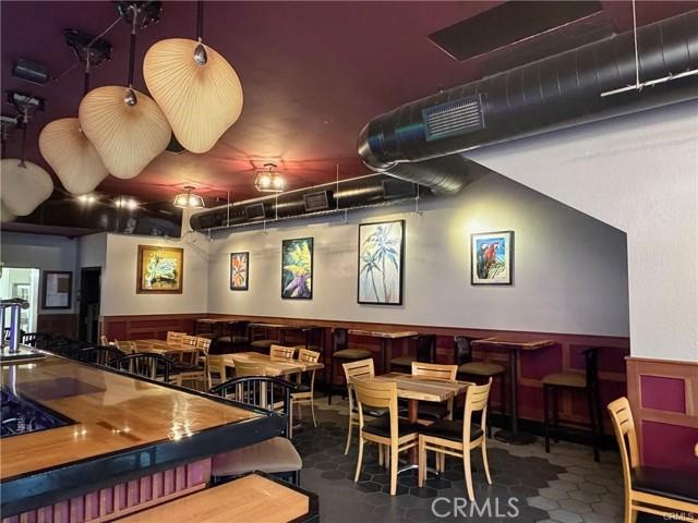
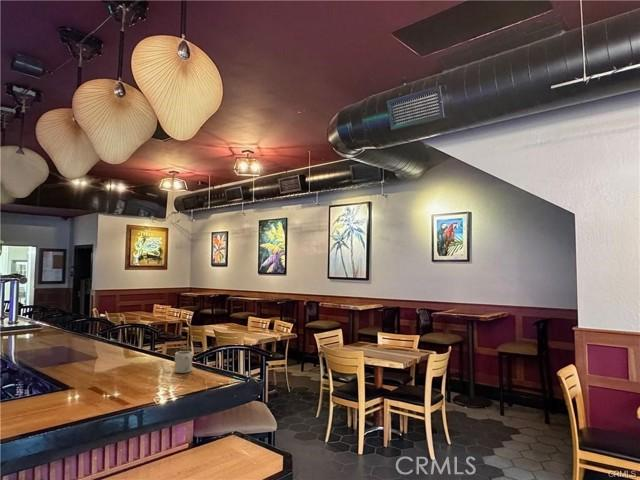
+ cup (184, 362)
